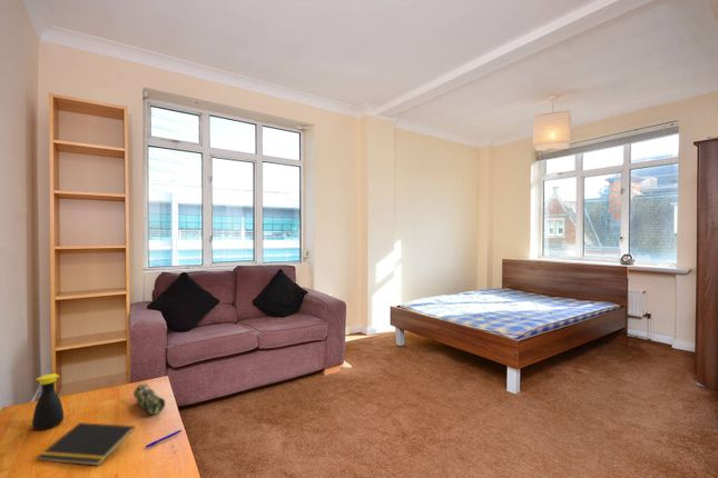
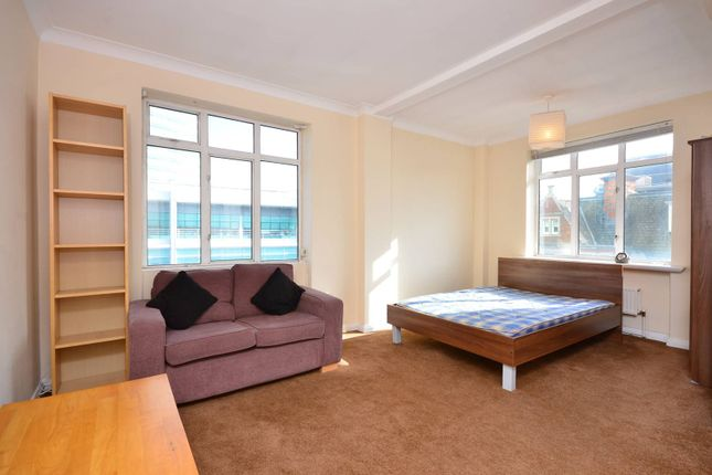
- pencil case (148, 398)
- notepad (88, 442)
- pen (165, 437)
- bottle (48, 400)
